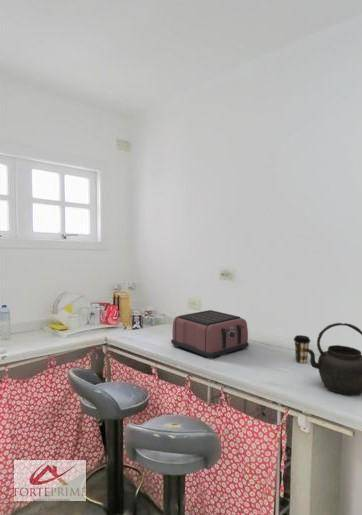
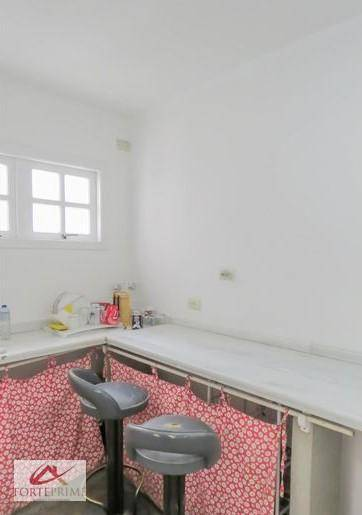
- coffee cup (301, 349)
- toaster (211, 332)
- kettle (336, 355)
